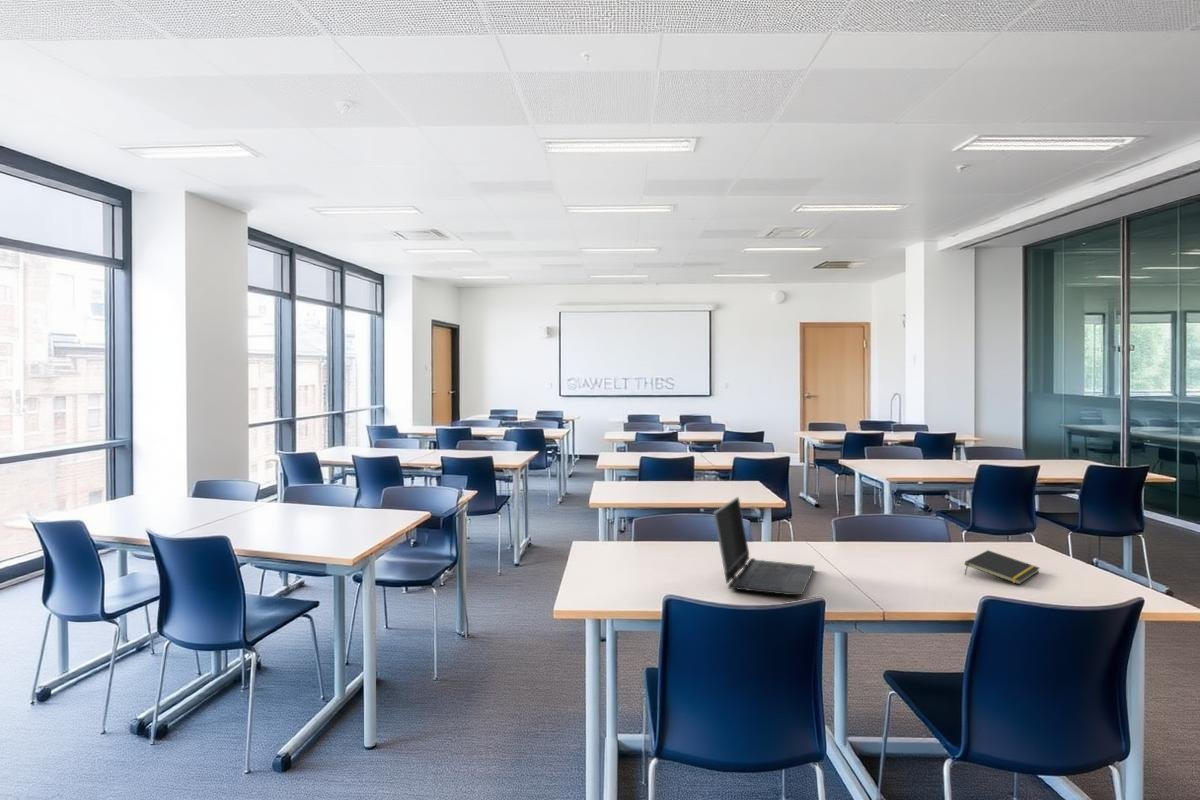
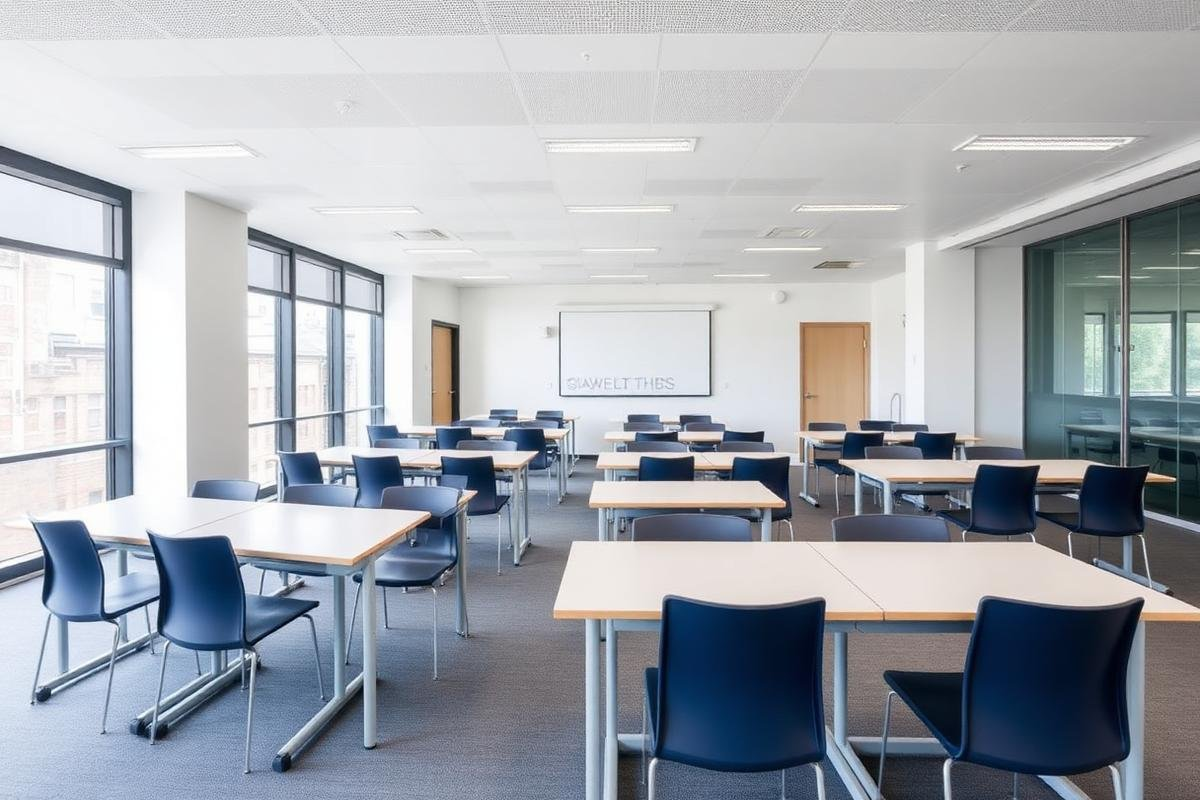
- laptop computer (762, 560)
- notepad (1002, 566)
